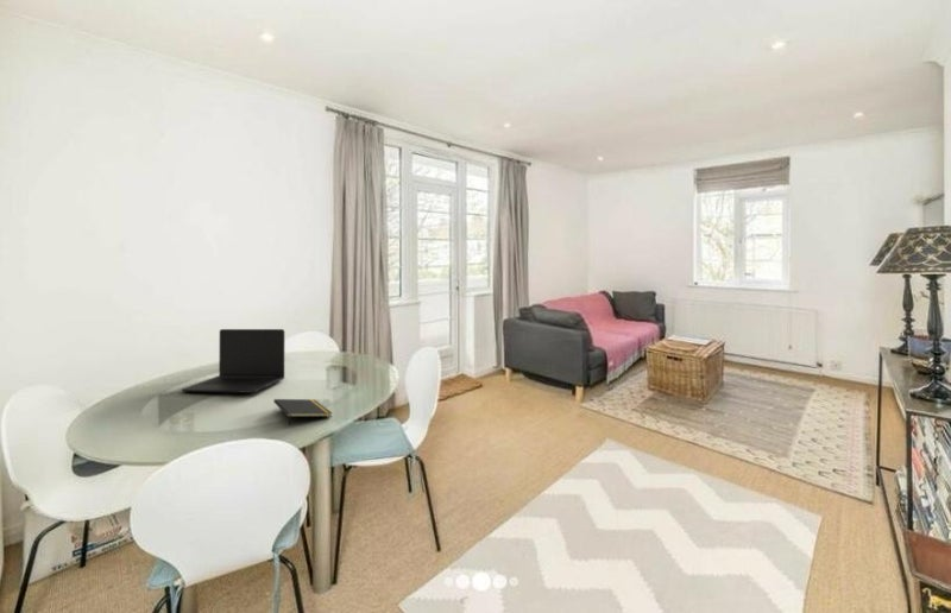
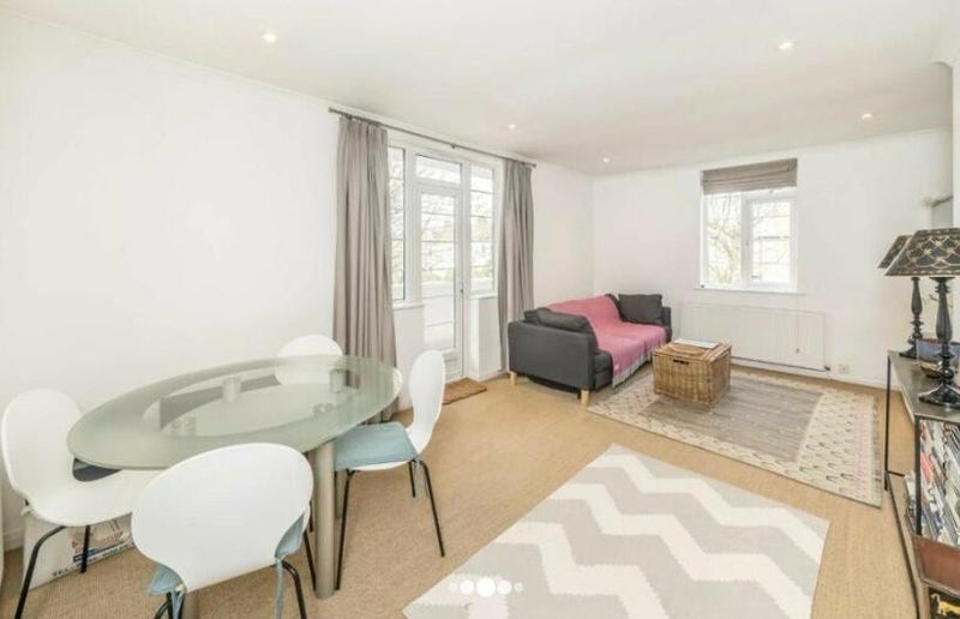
- laptop (235, 359)
- notepad (302, 407)
